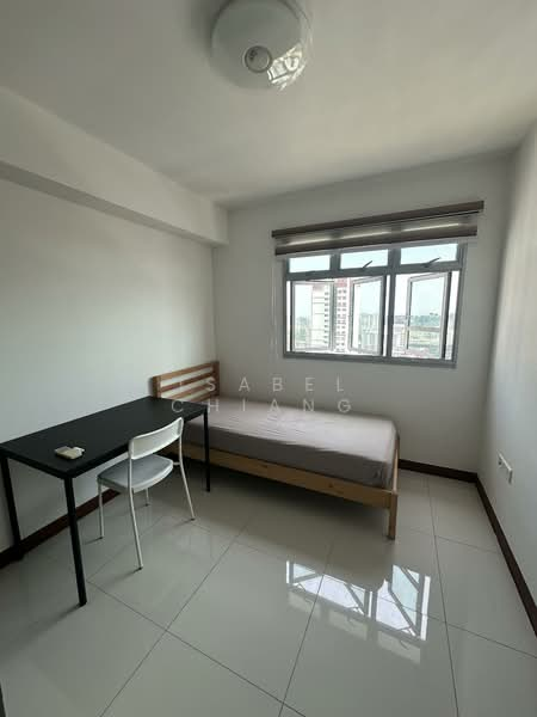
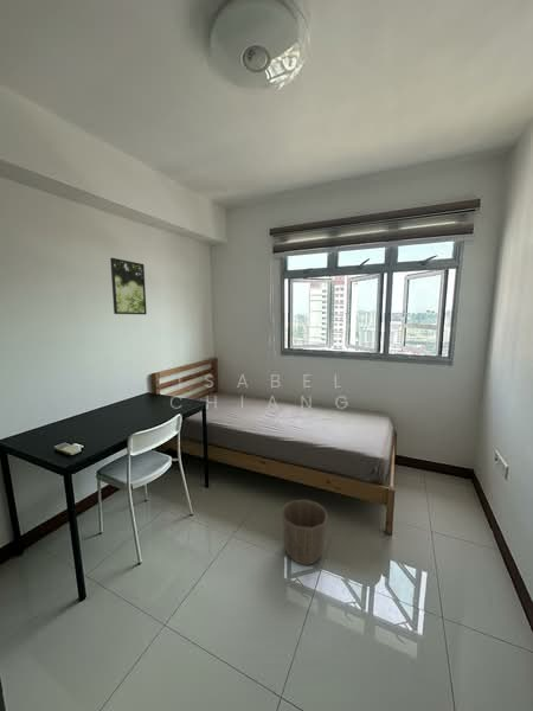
+ waste basket (303, 532)
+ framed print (129, 288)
